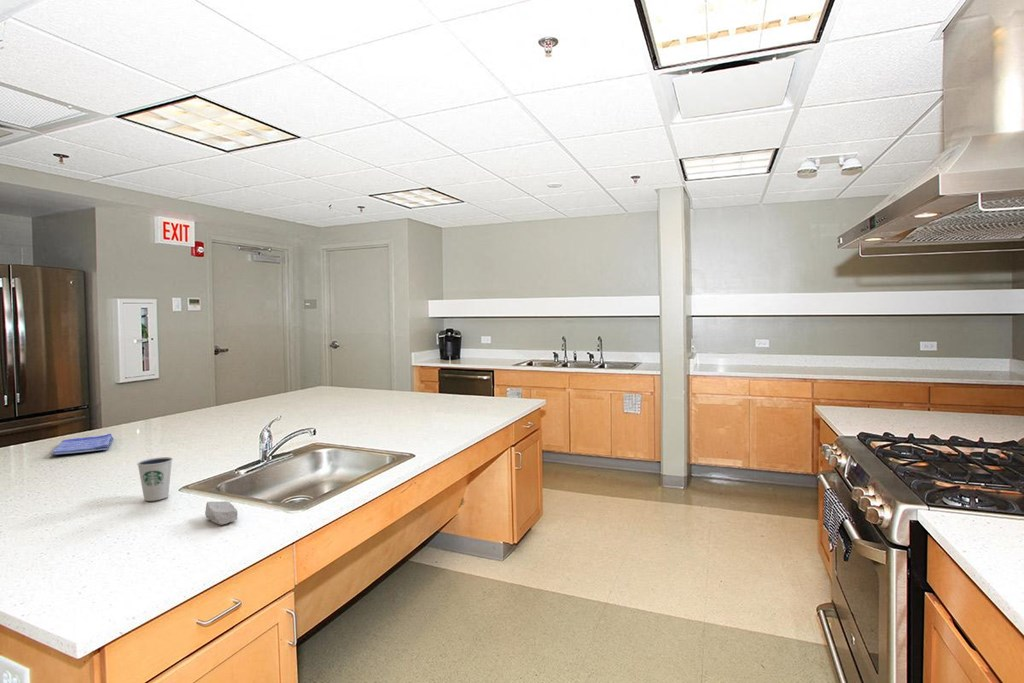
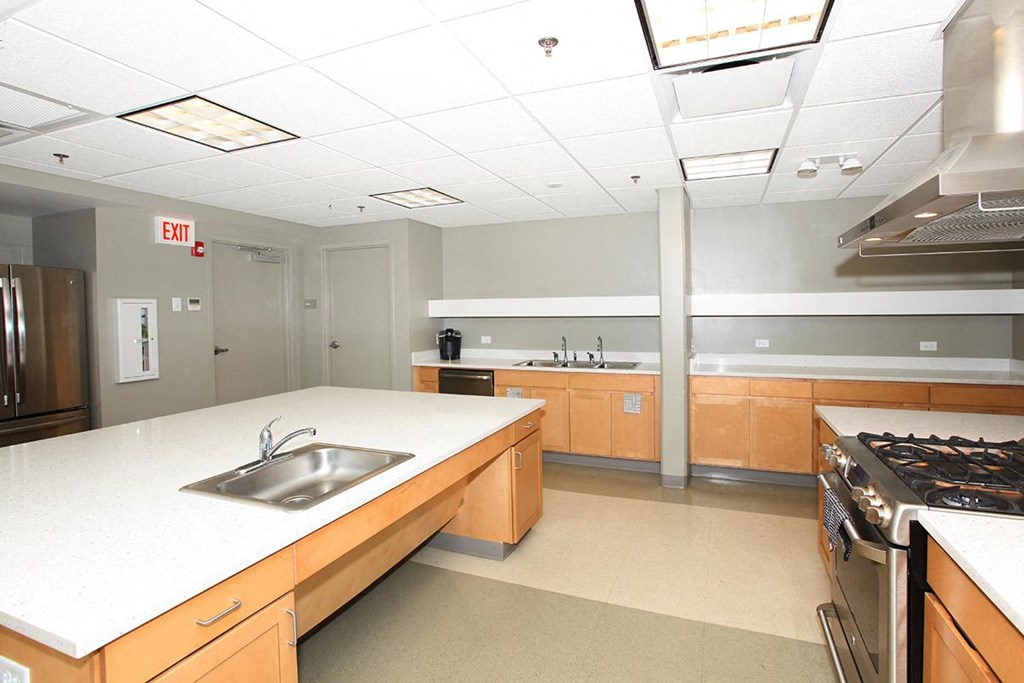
- soap bar (221, 511)
- dish towel (84, 443)
- dixie cup (155, 479)
